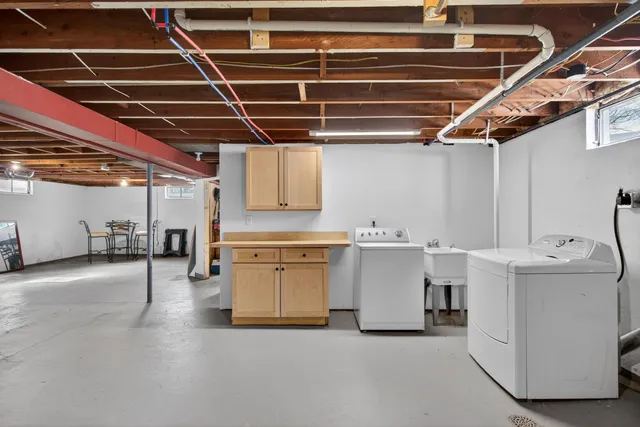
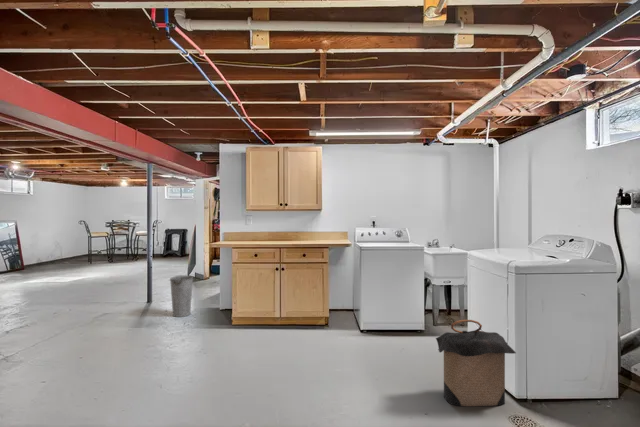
+ bucket (181, 296)
+ laundry hamper (473, 357)
